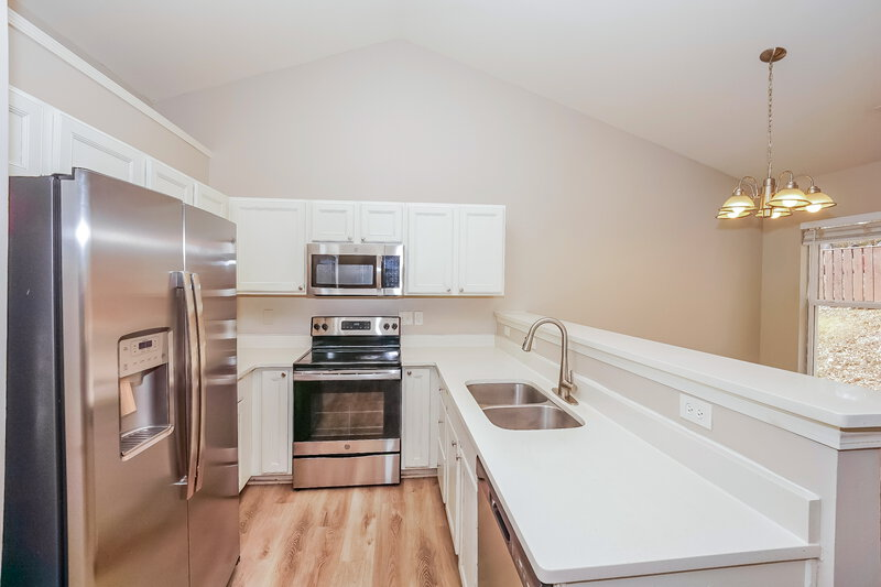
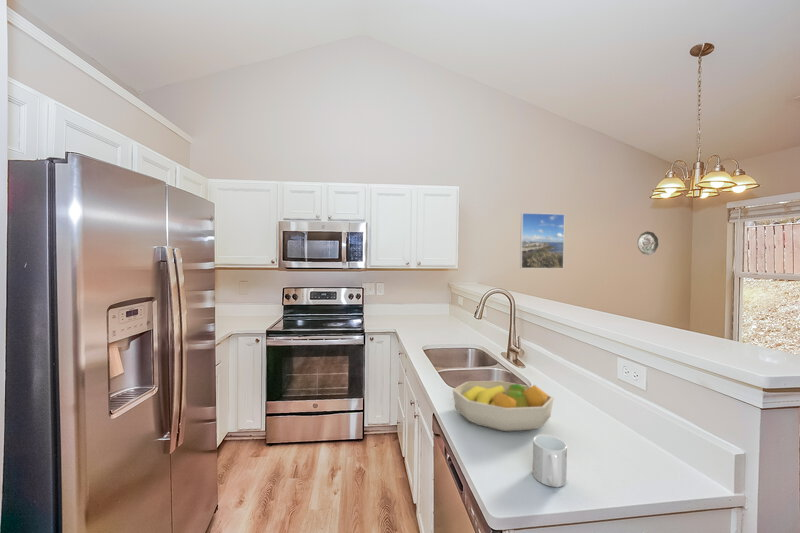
+ decorative plate (647, 243)
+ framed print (542, 241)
+ mug (550, 463)
+ fruit bowl (501, 400)
